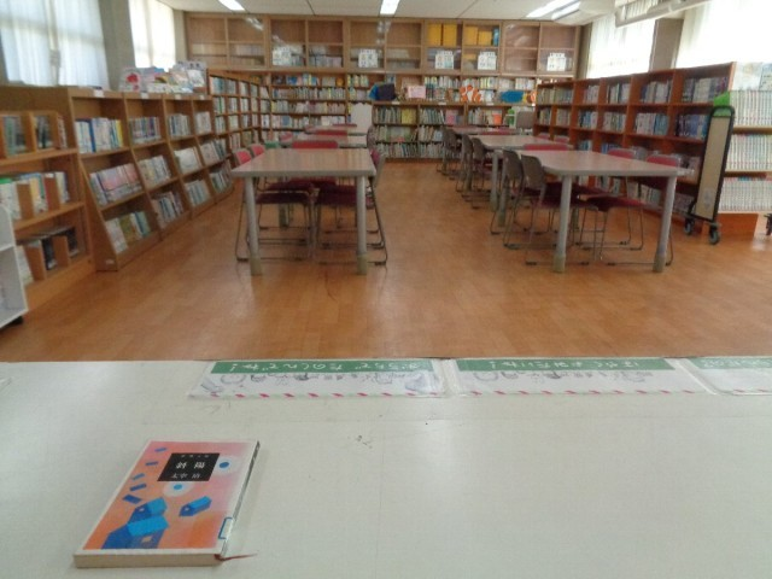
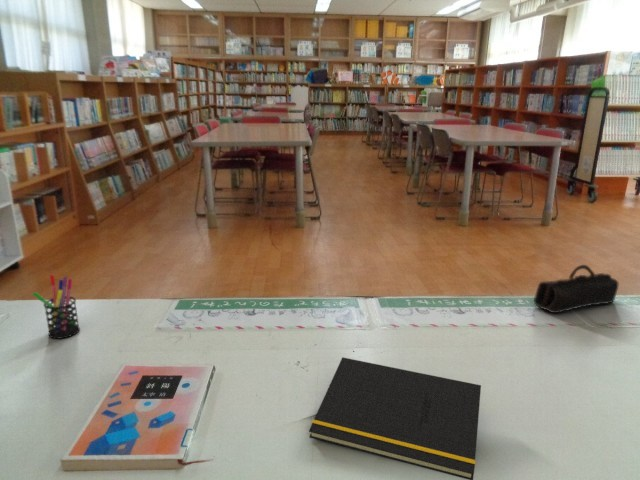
+ pencil case (578, 285)
+ pen holder (56, 306)
+ notepad (398, 410)
